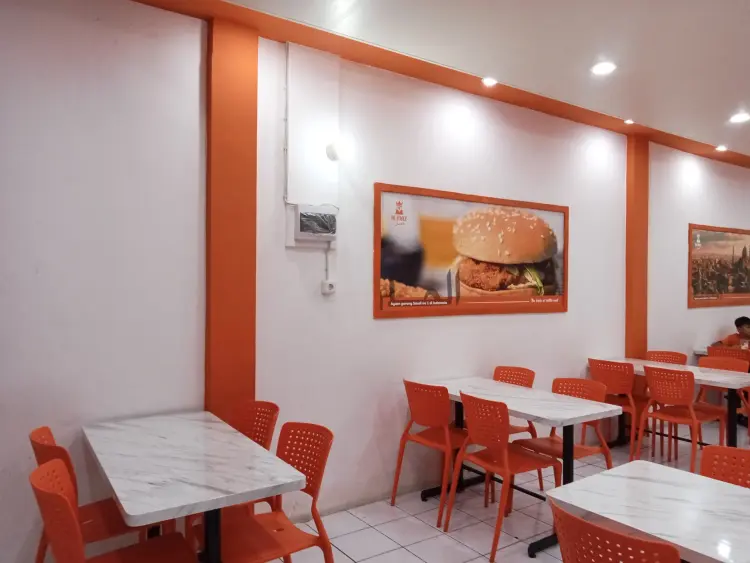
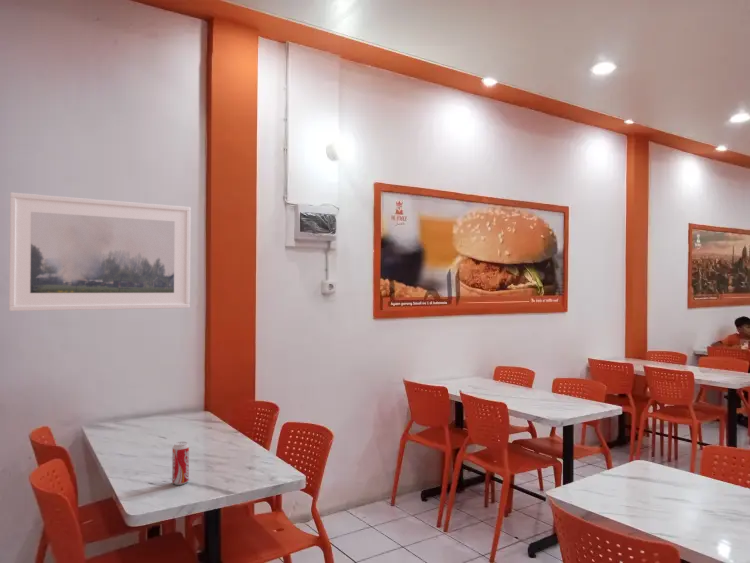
+ beverage can (180, 463)
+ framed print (107, 254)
